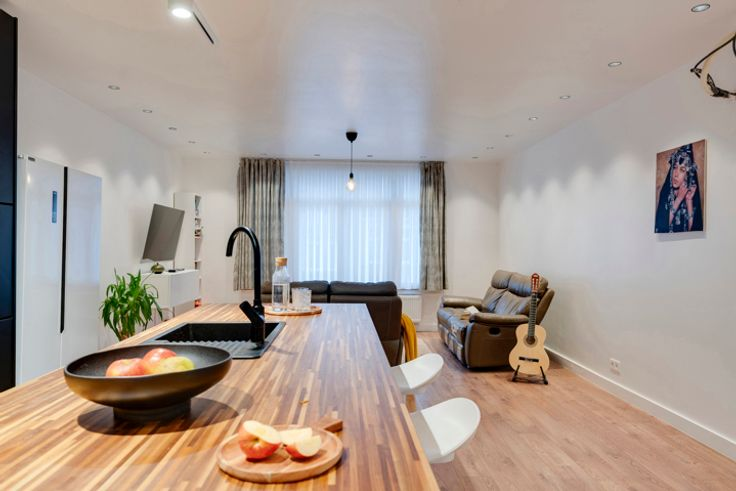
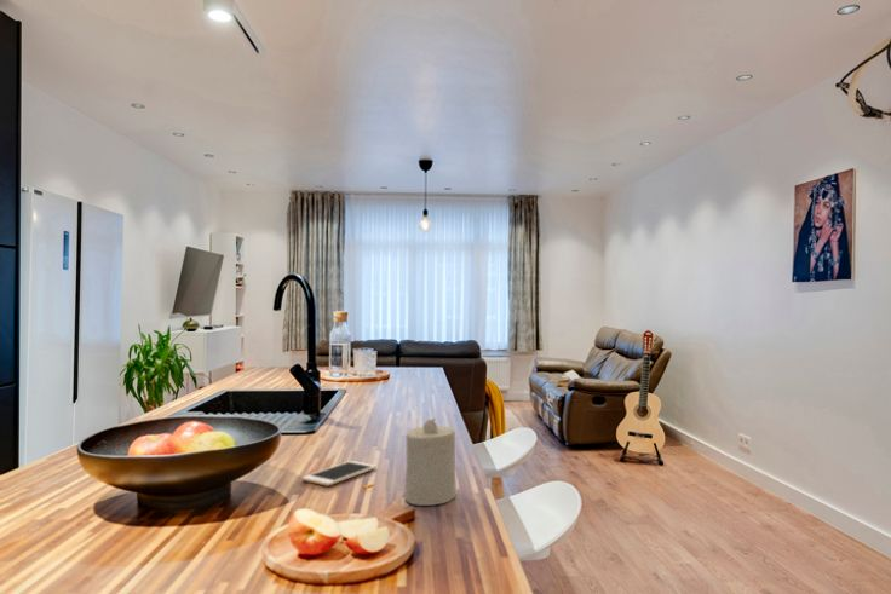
+ candle (430, 457)
+ cell phone (340, 472)
